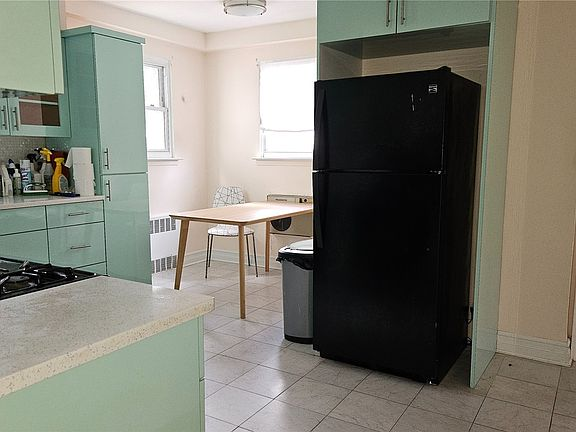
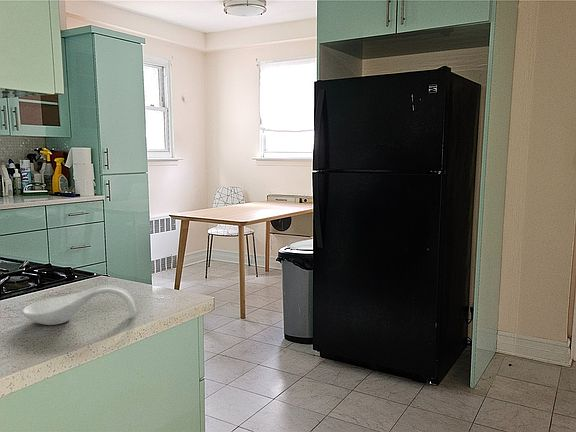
+ spoon rest (80, 303)
